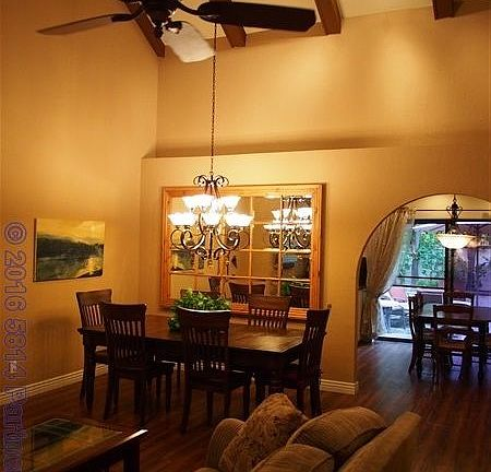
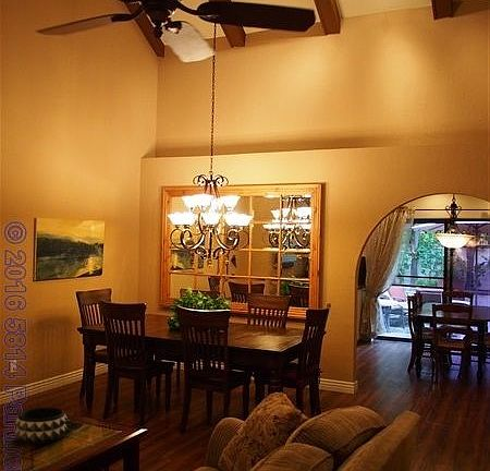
+ decorative bowl (40, 424)
